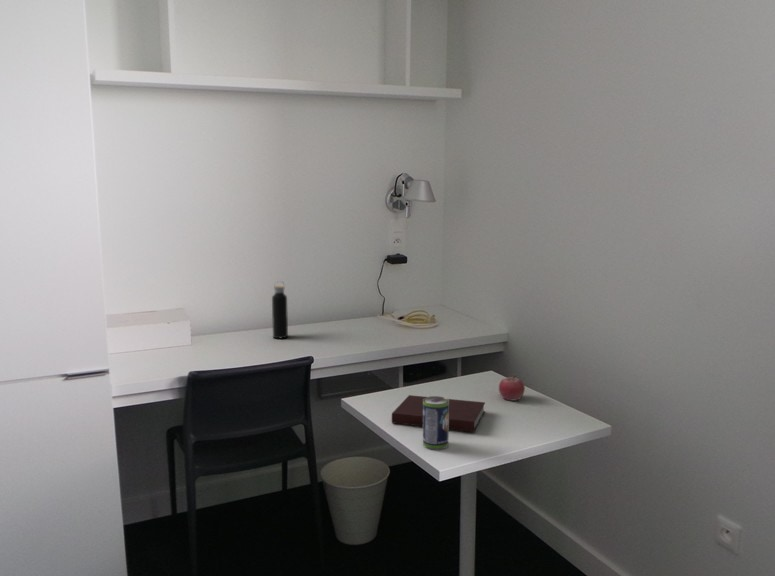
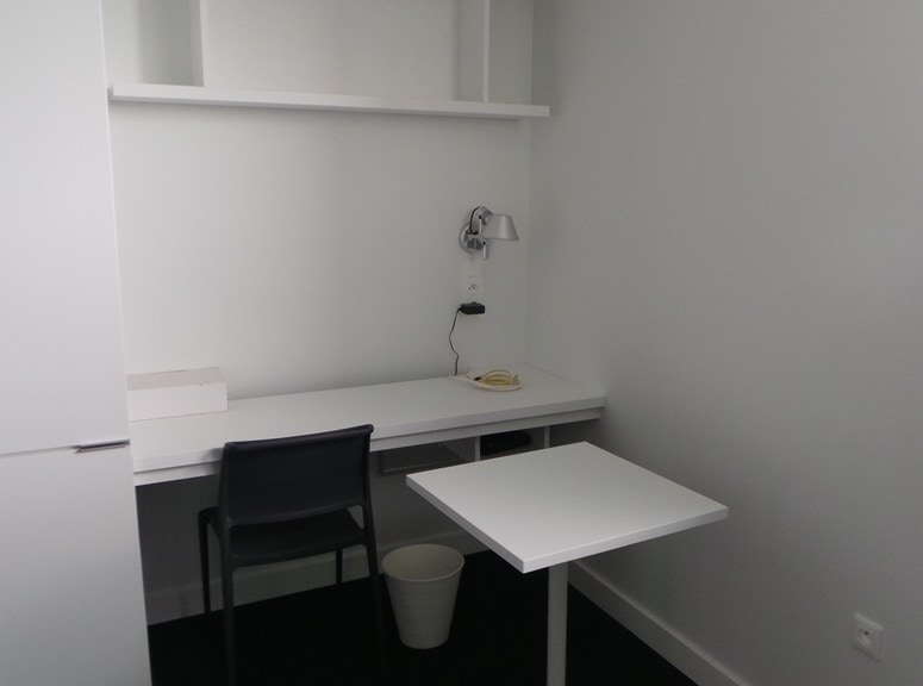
- water bottle (279, 309)
- beverage can (435, 422)
- notebook (449, 412)
- fruit (511, 386)
